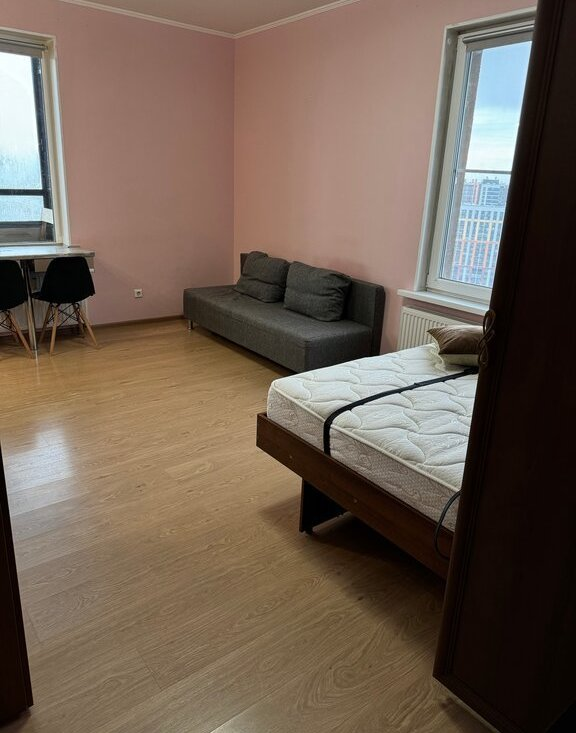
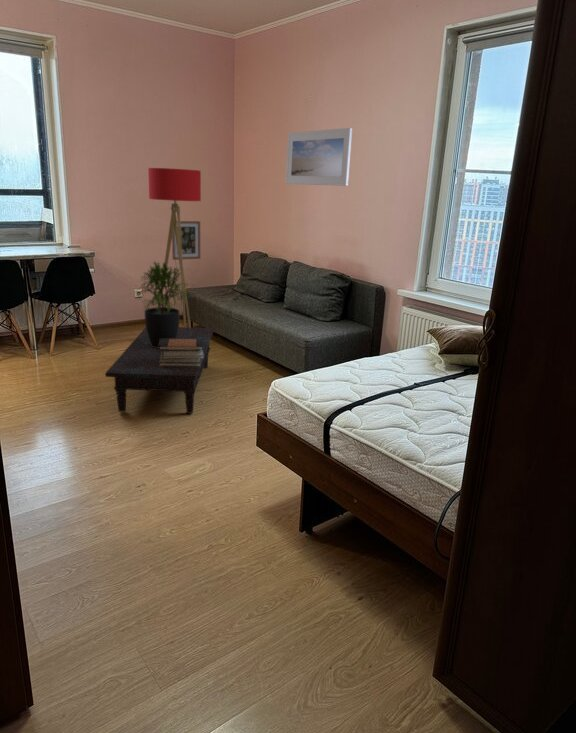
+ wall art (186, 240)
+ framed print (316, 158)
+ book stack (181, 352)
+ floor lamp (175, 261)
+ coffee table (168, 367)
+ potted plant (165, 303)
